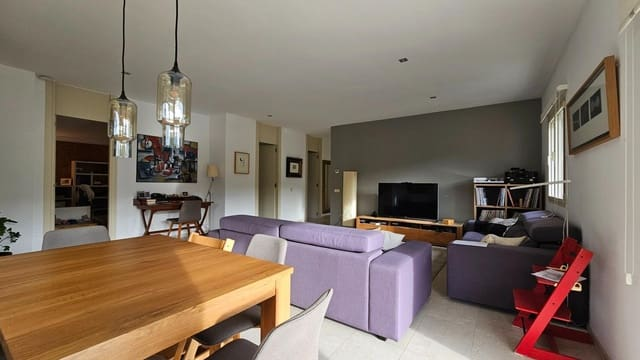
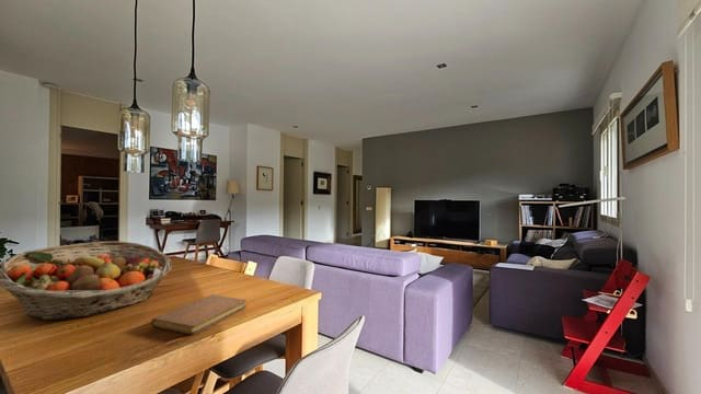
+ notebook (203, 311)
+ fruit basket (95, 275)
